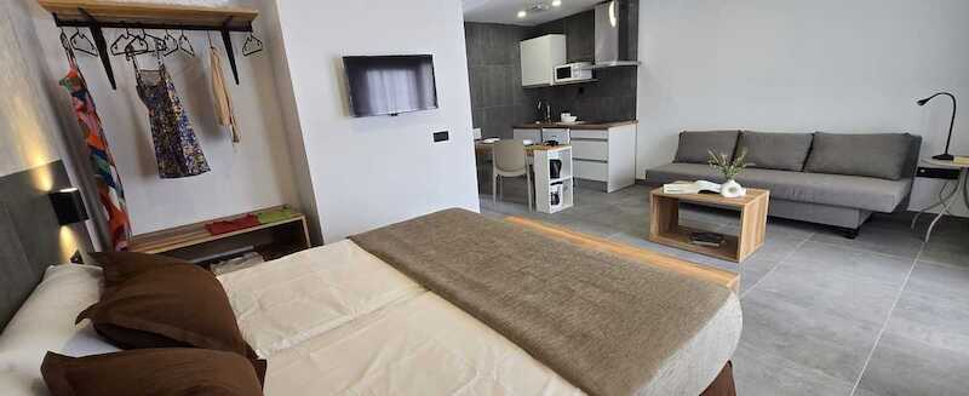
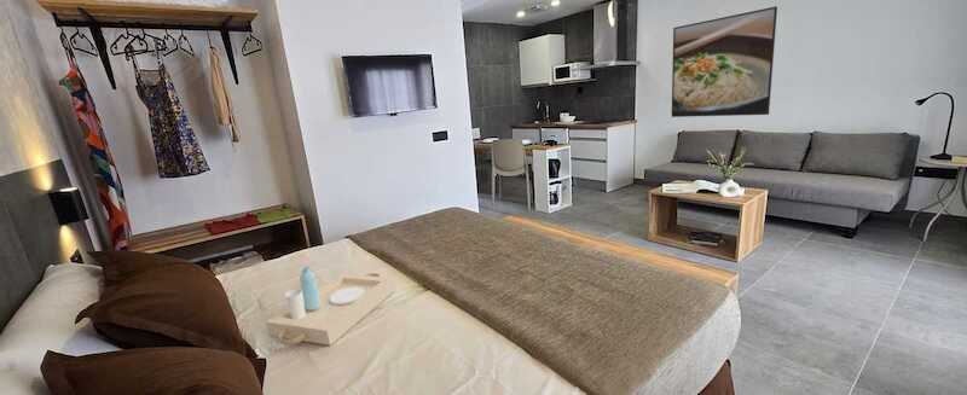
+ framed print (718, 68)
+ serving tray (334, 287)
